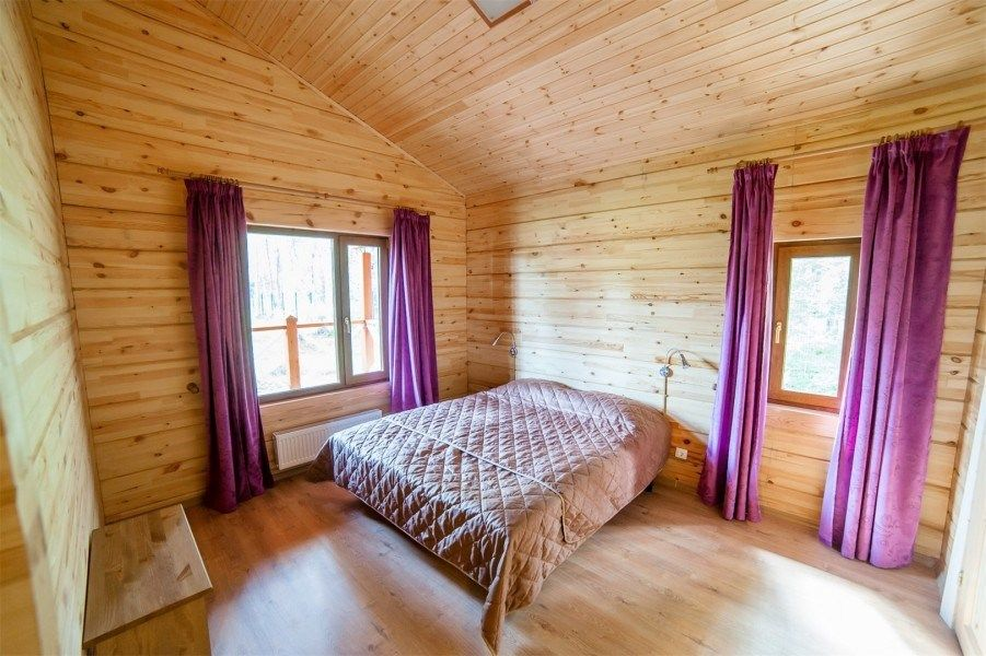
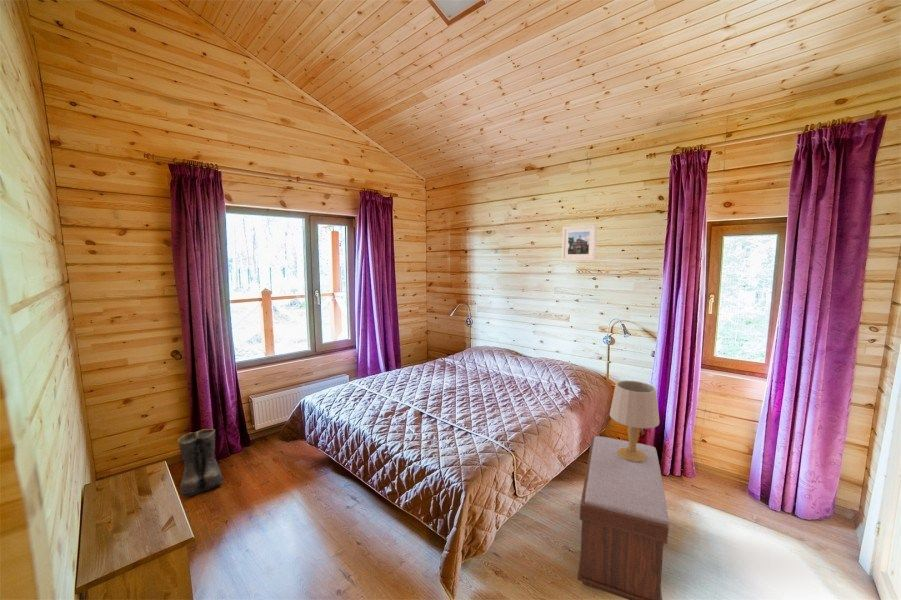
+ table lamp (633, 420)
+ boots (199, 459)
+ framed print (578, 243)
+ bench (621, 508)
